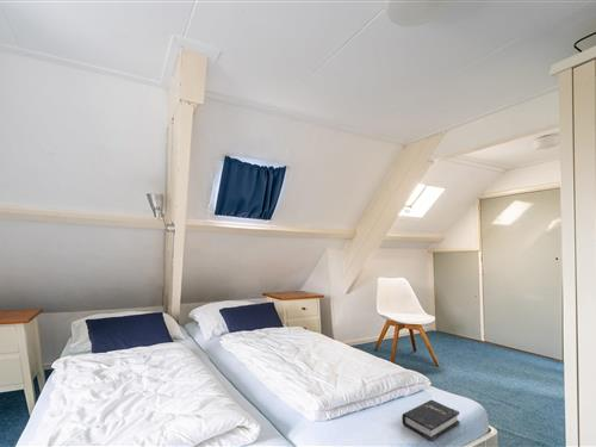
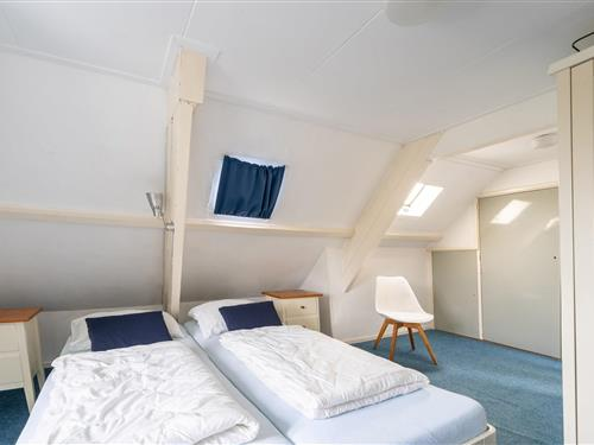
- hardback book (430, 417)
